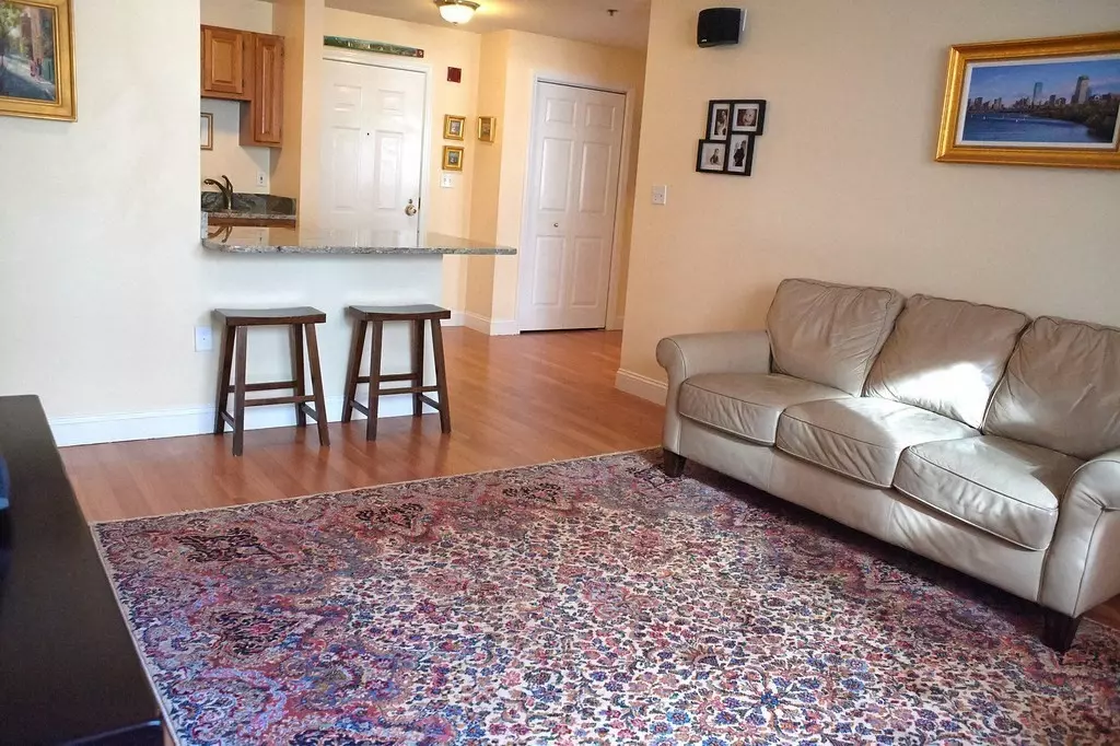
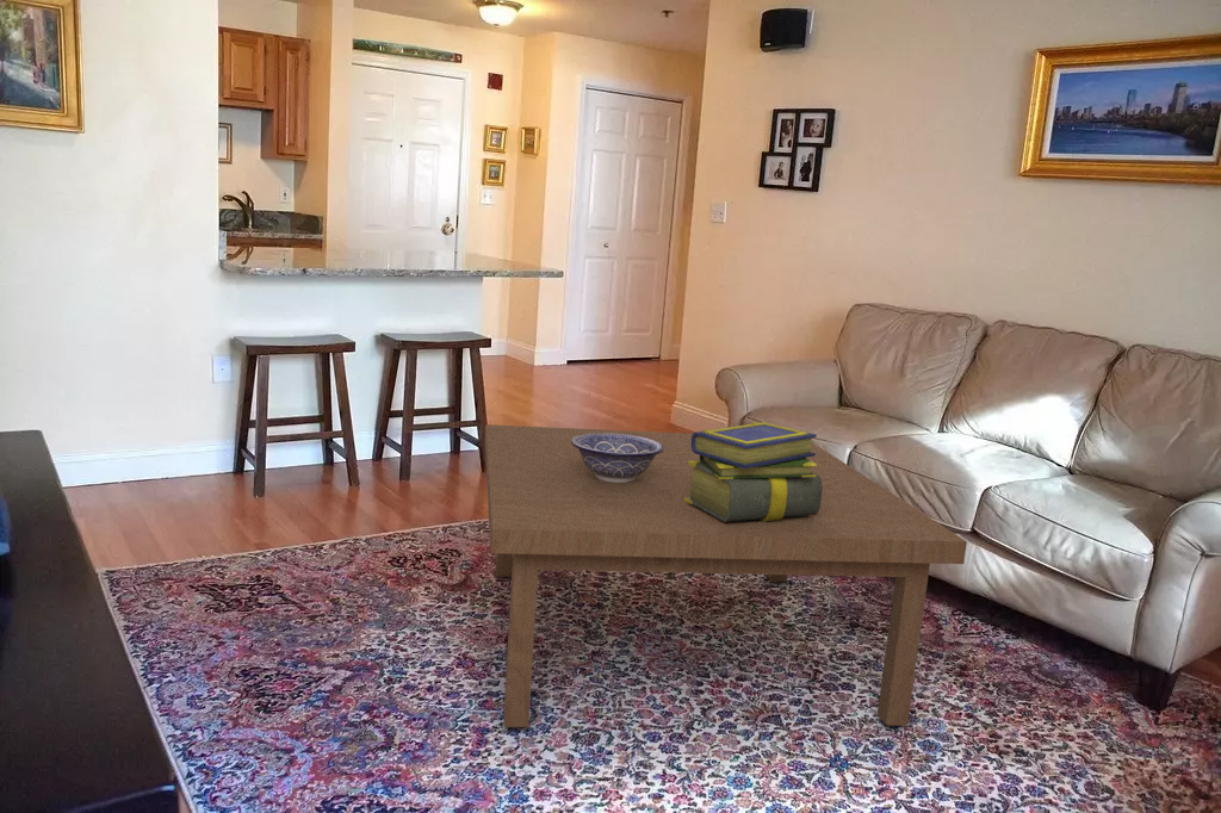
+ stack of books (754, 470)
+ decorative bowl (616, 459)
+ coffee table (677, 557)
